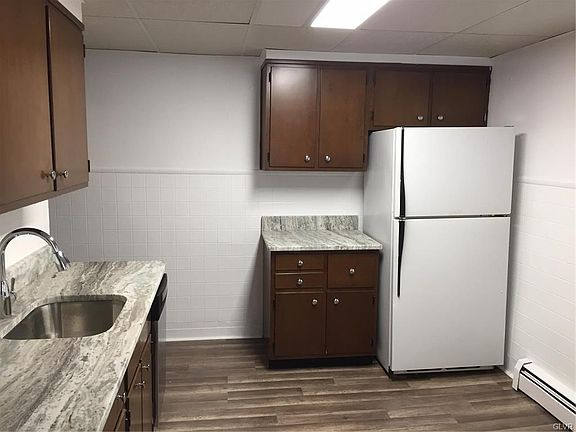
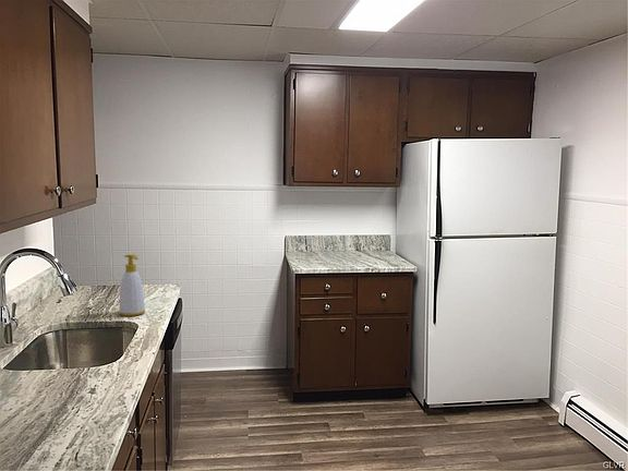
+ soap bottle (131, 283)
